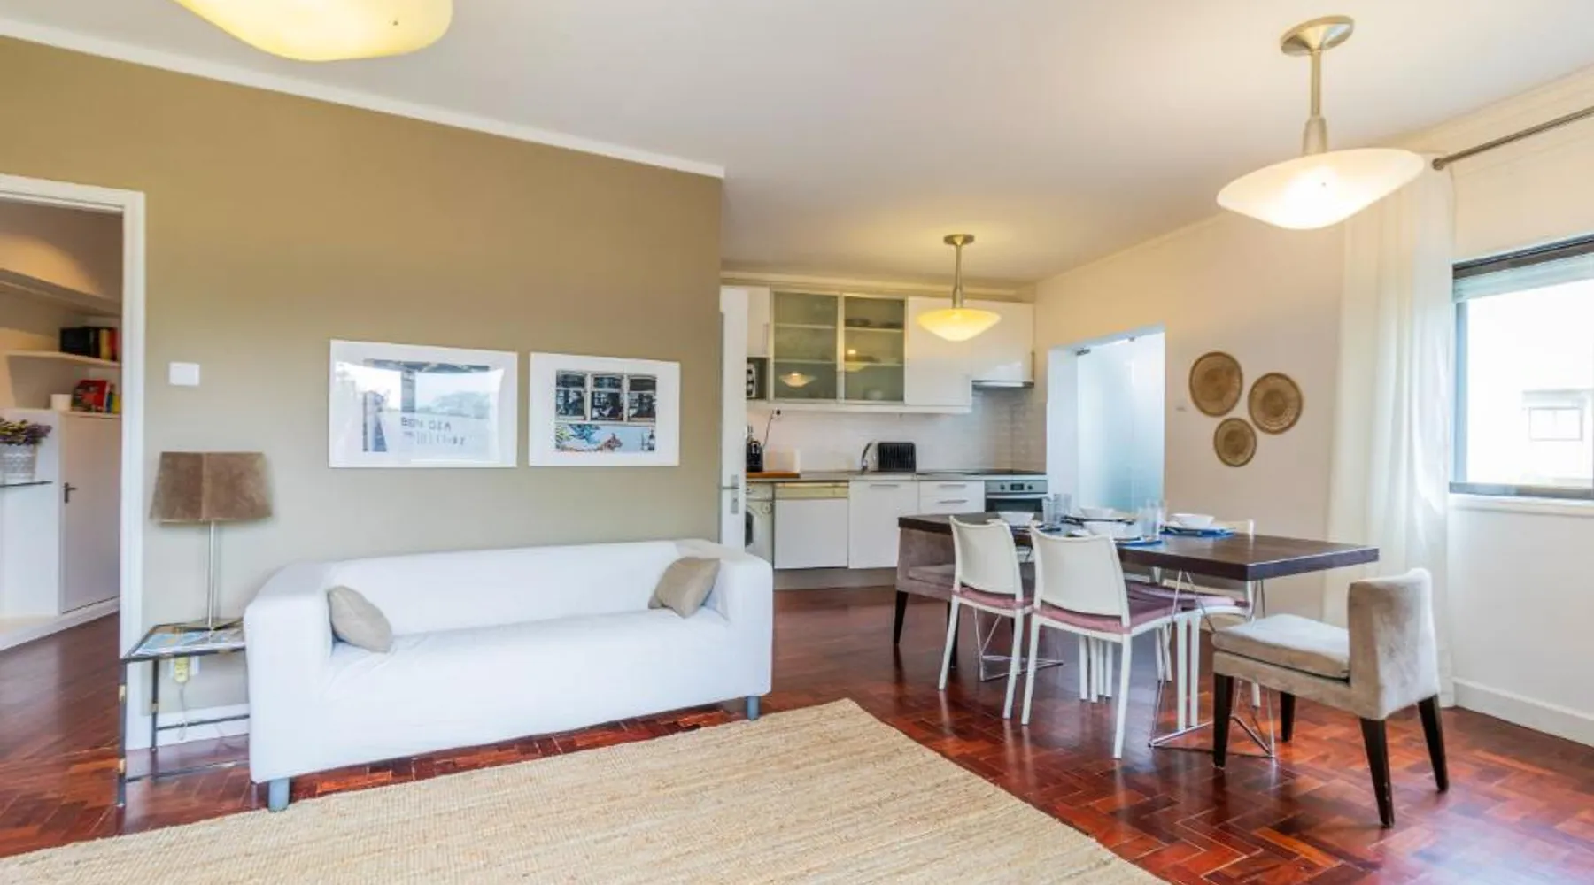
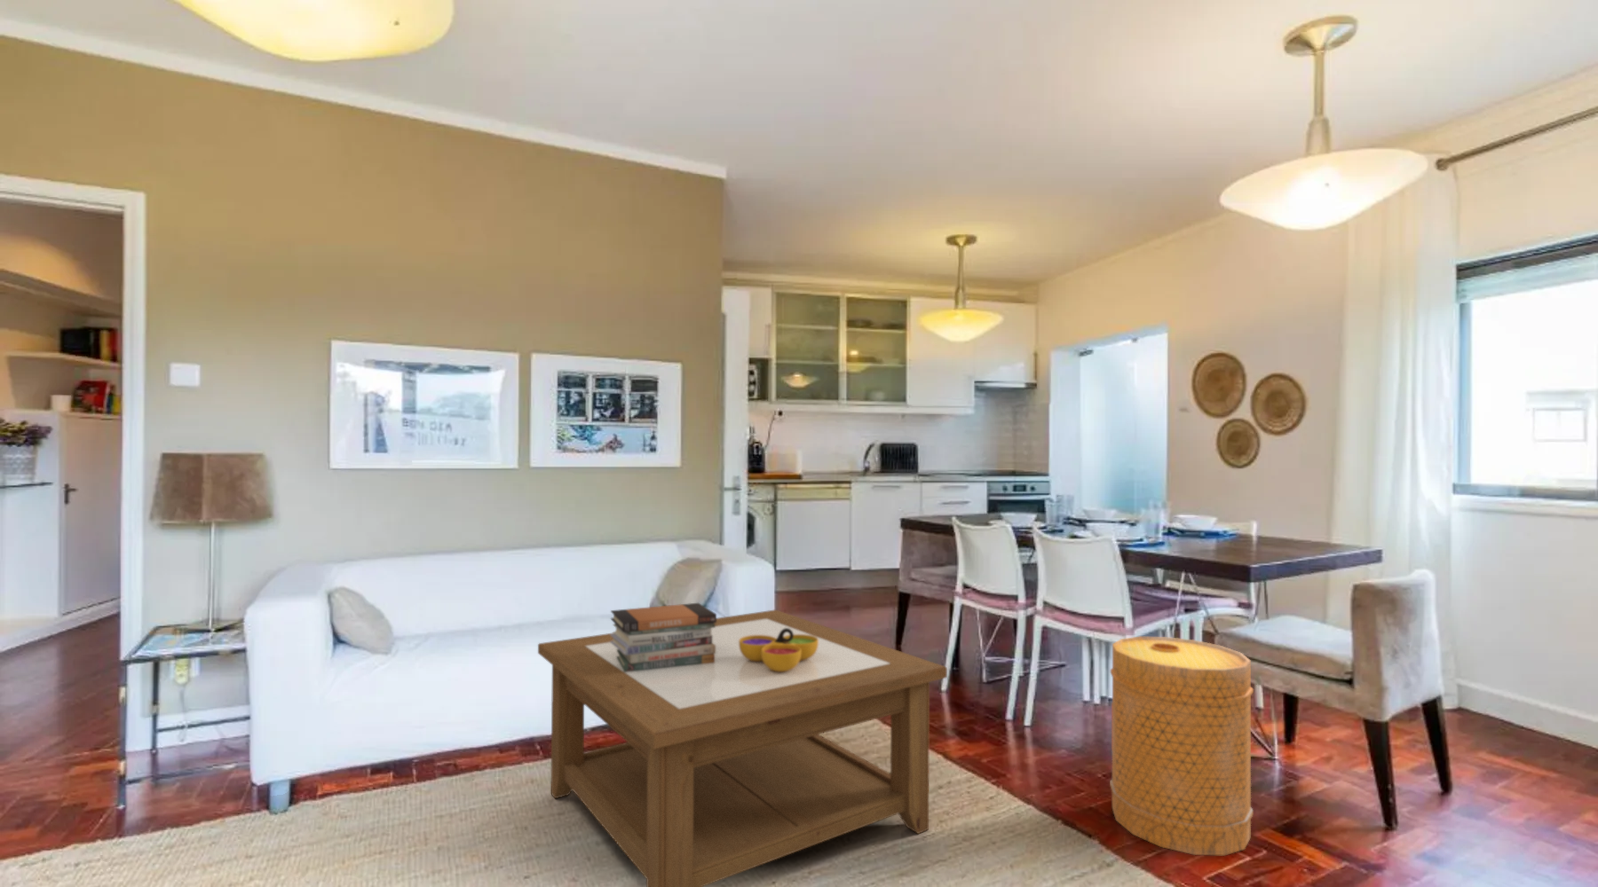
+ decorative bowl (779, 646)
+ coffee table (731, 732)
+ basket (1178, 736)
+ book stack (662, 635)
